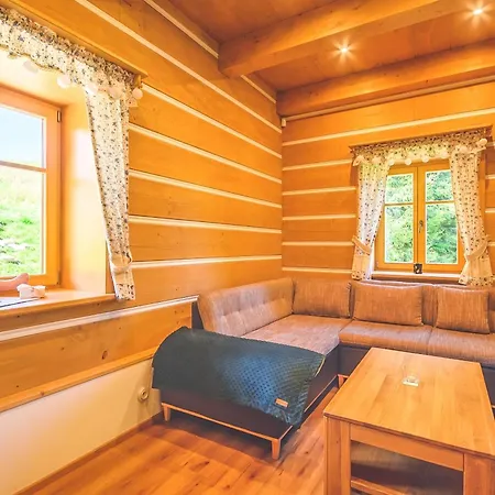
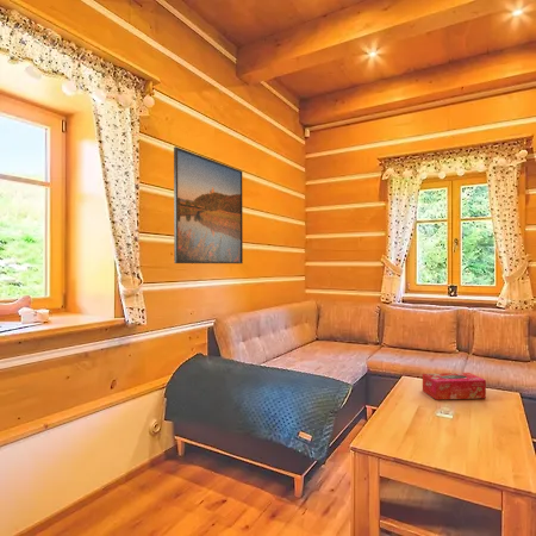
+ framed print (212, 212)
+ tissue box (453, 385)
